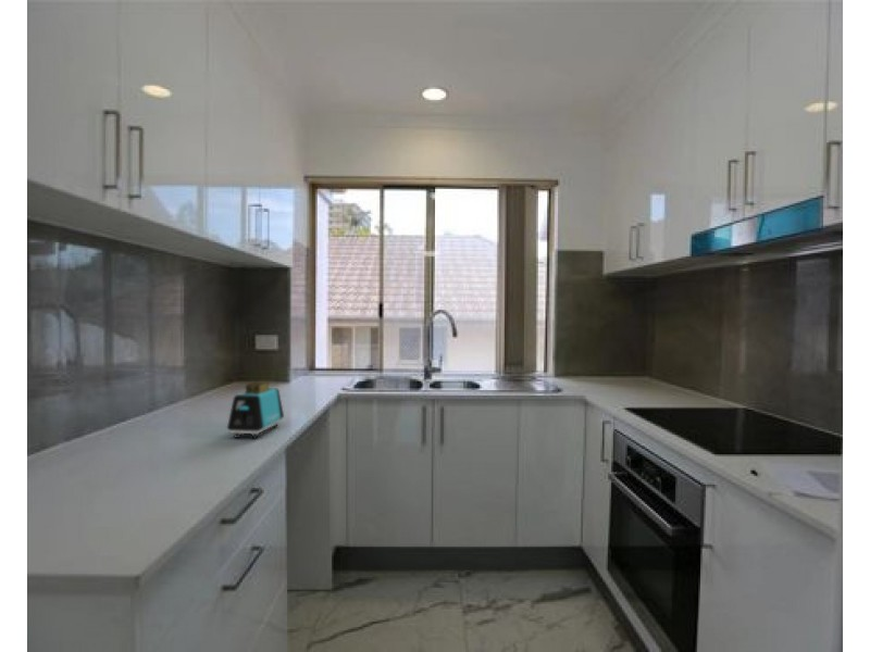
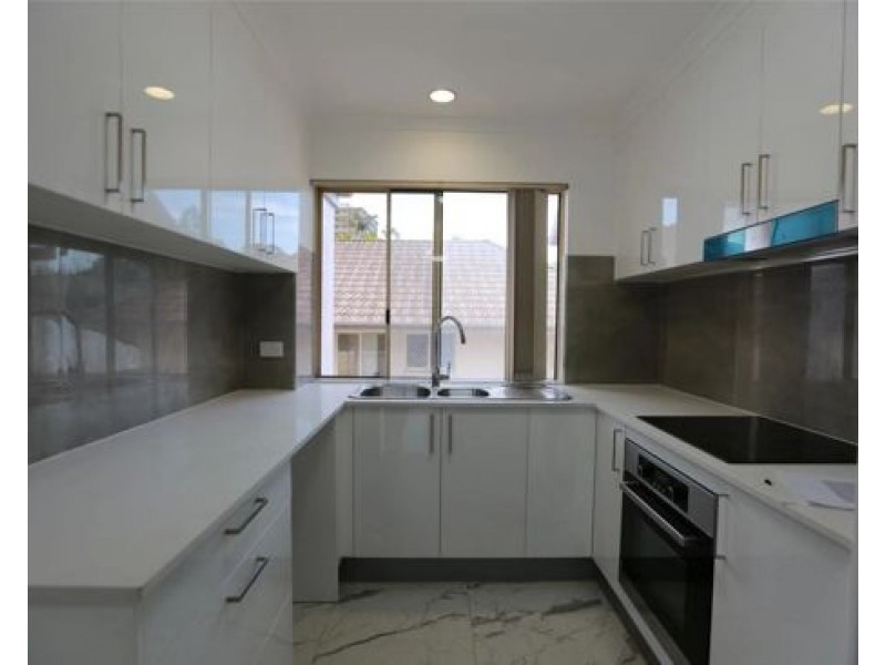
- toaster (257, 406)
